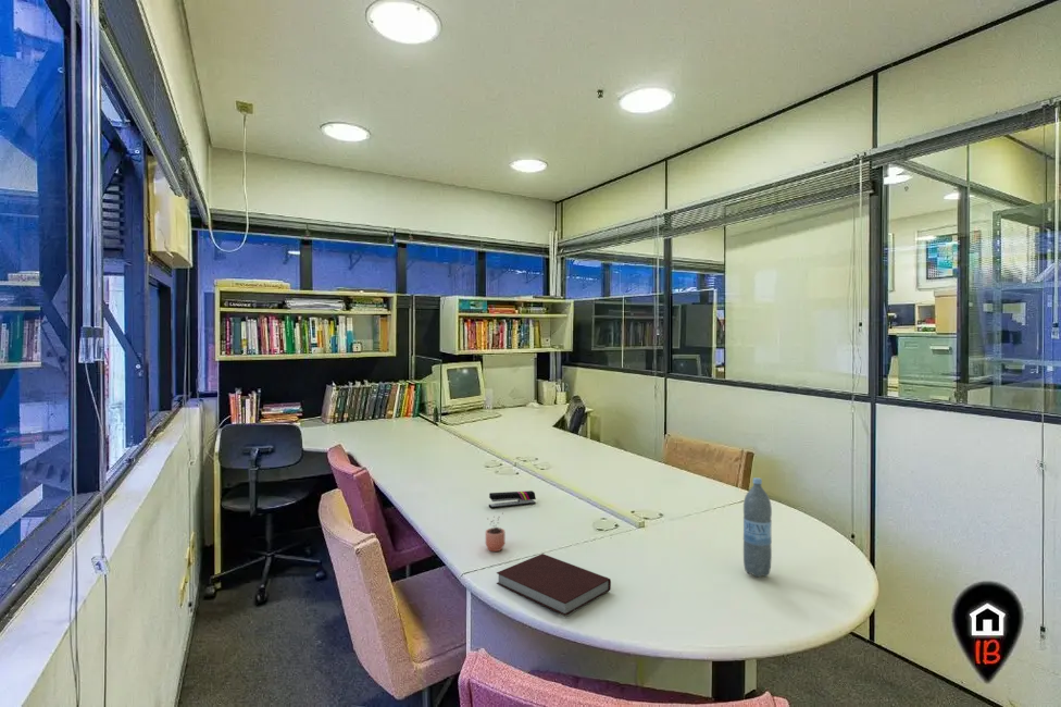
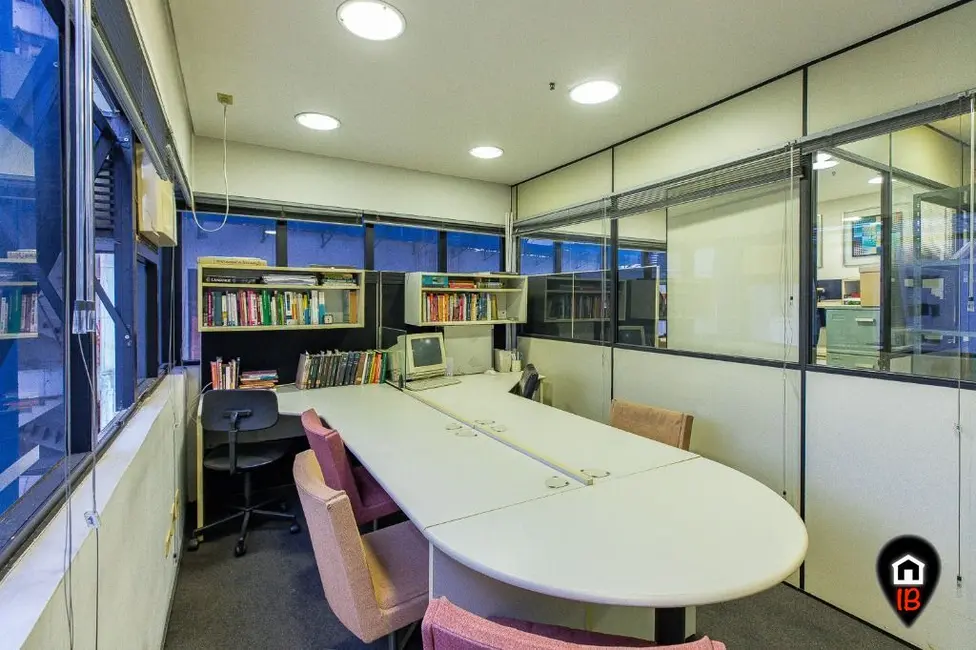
- notebook (552, 581)
- water bottle (757, 526)
- cocoa (494, 530)
- stapler (512, 498)
